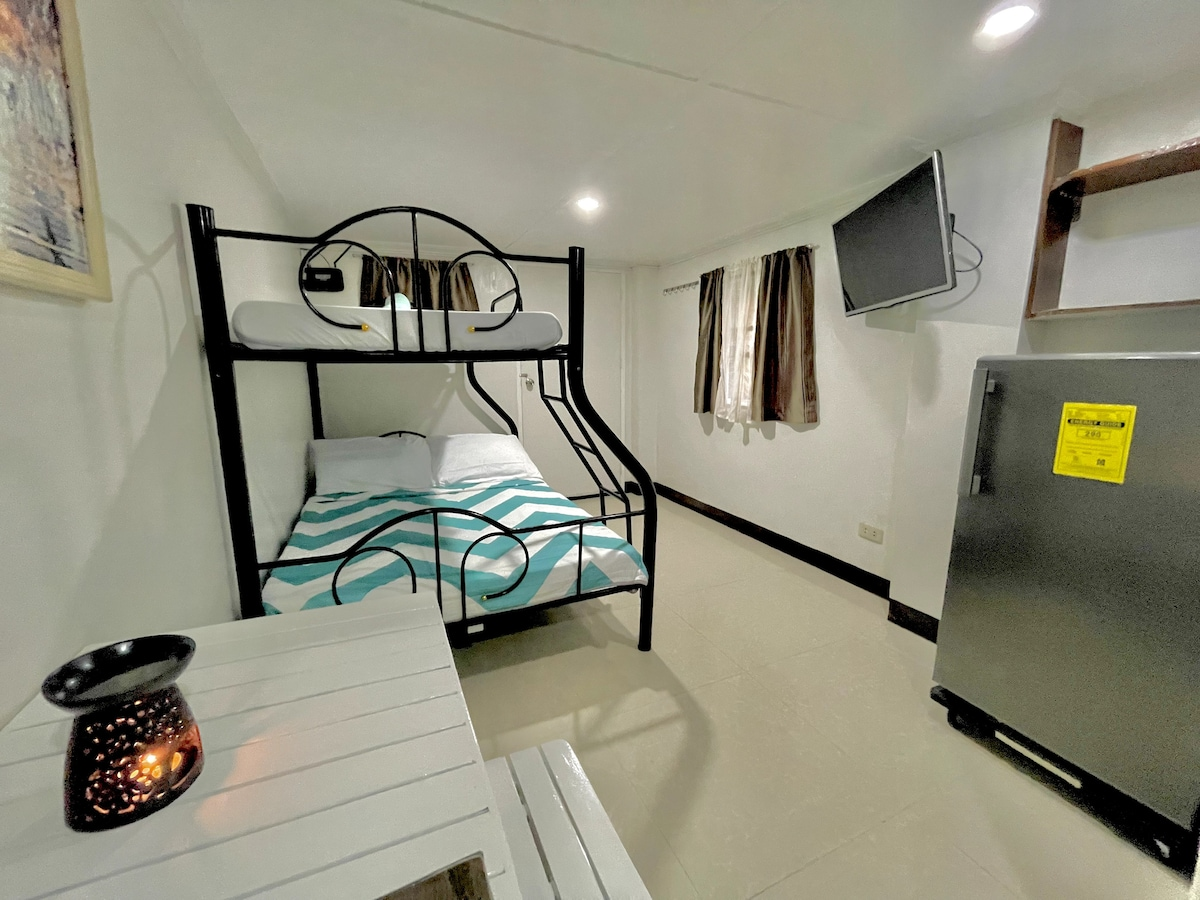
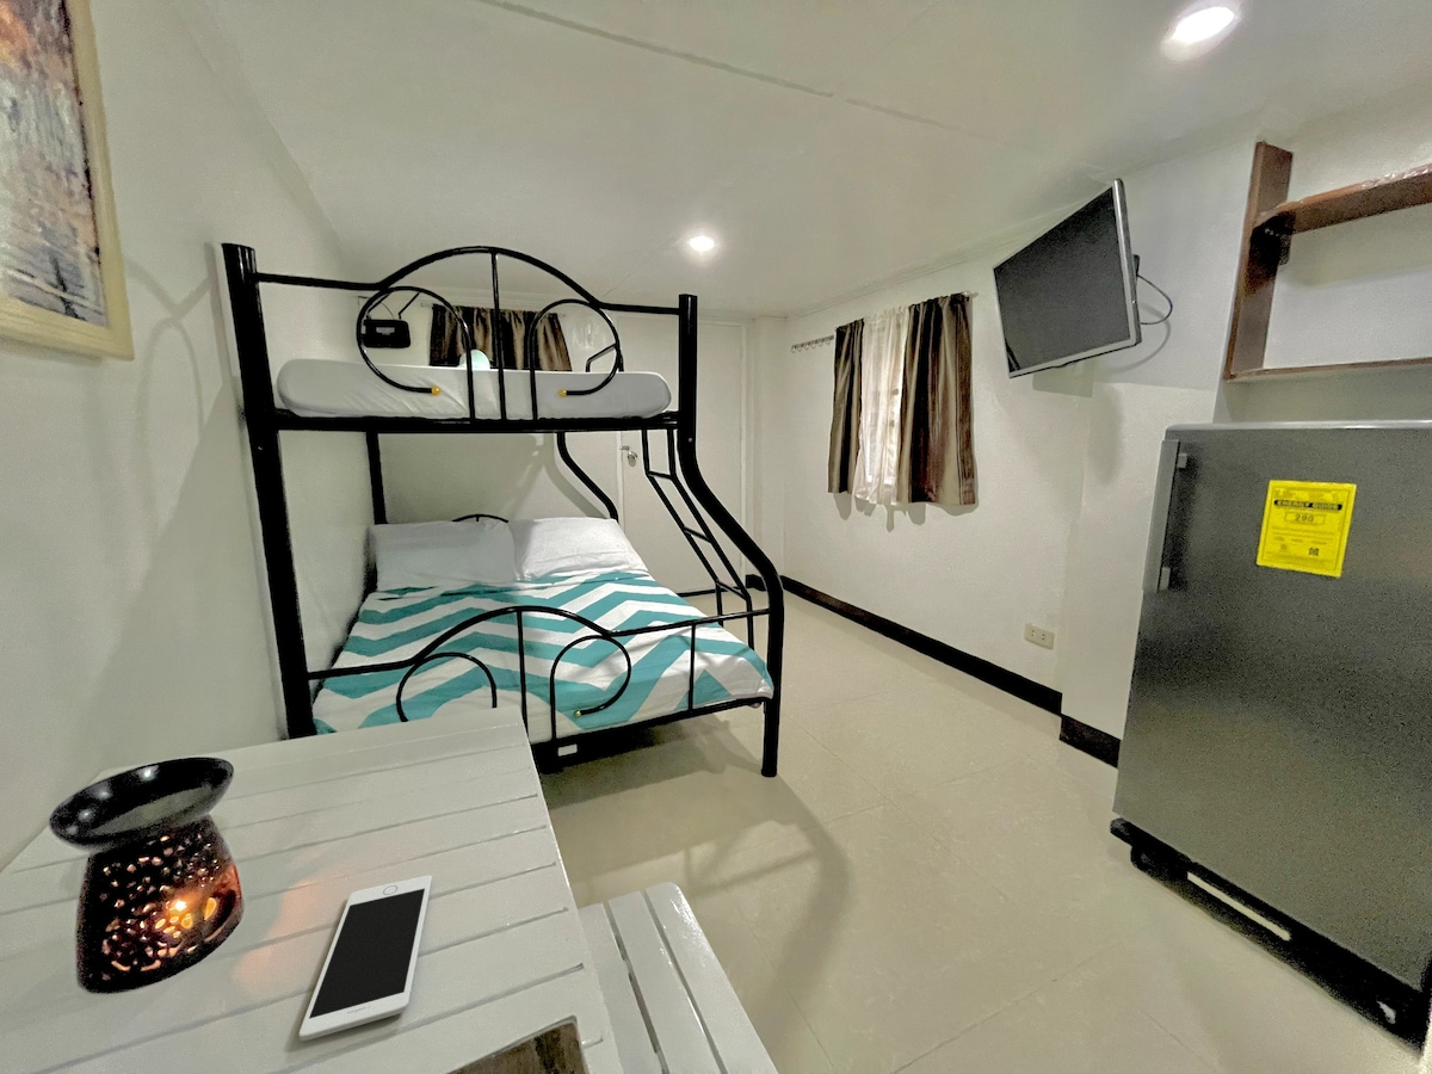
+ cell phone (376, 944)
